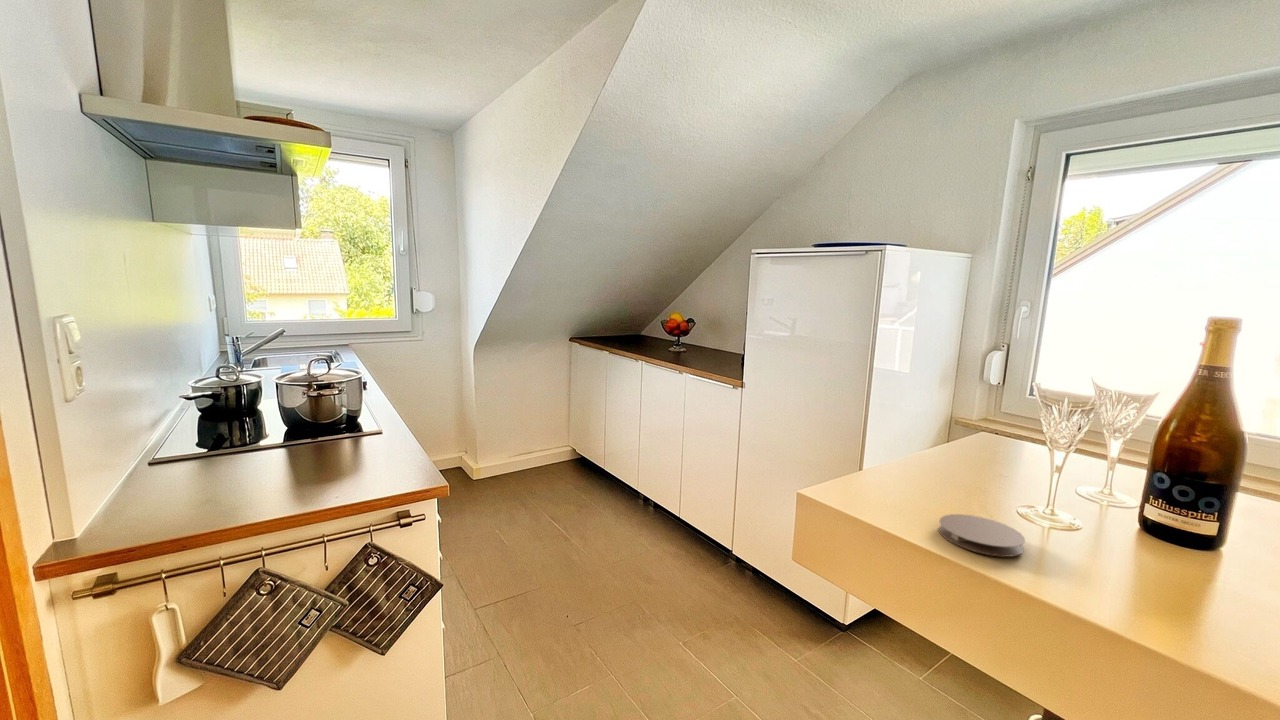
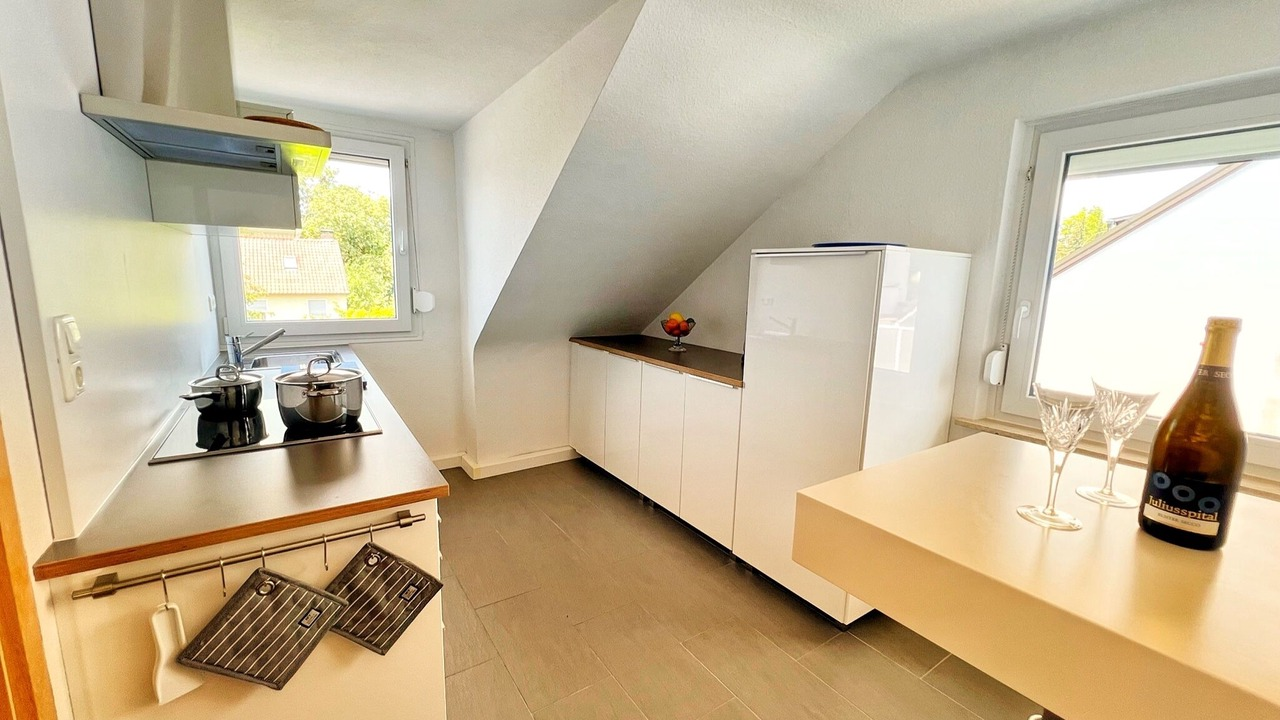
- coaster (980, 533)
